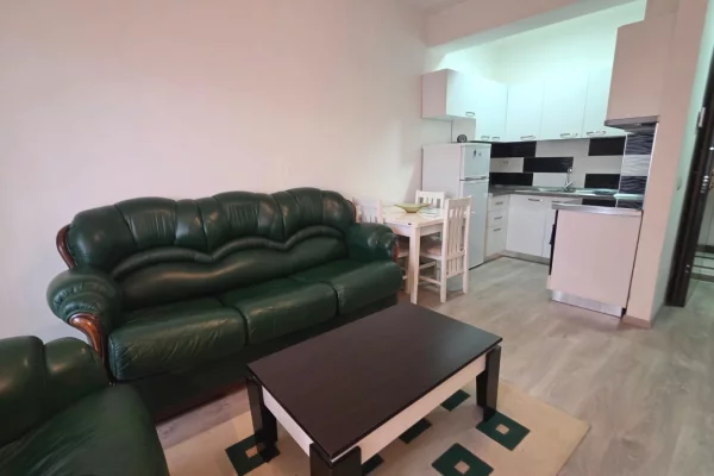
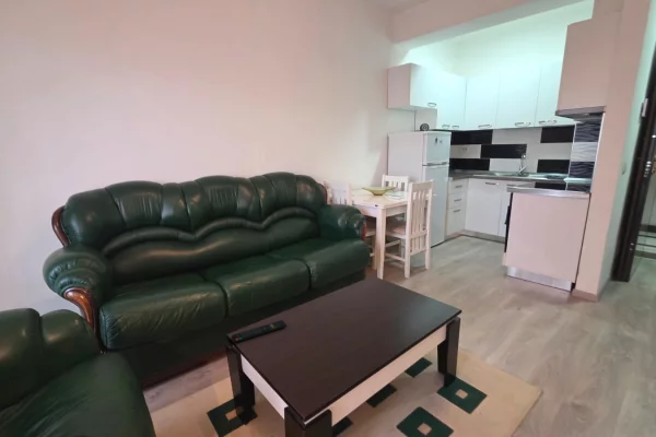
+ remote control (259, 331)
